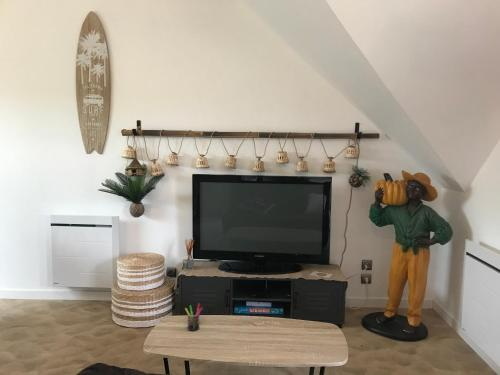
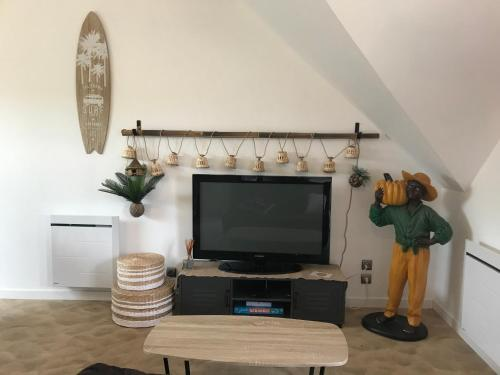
- pen holder (193, 316)
